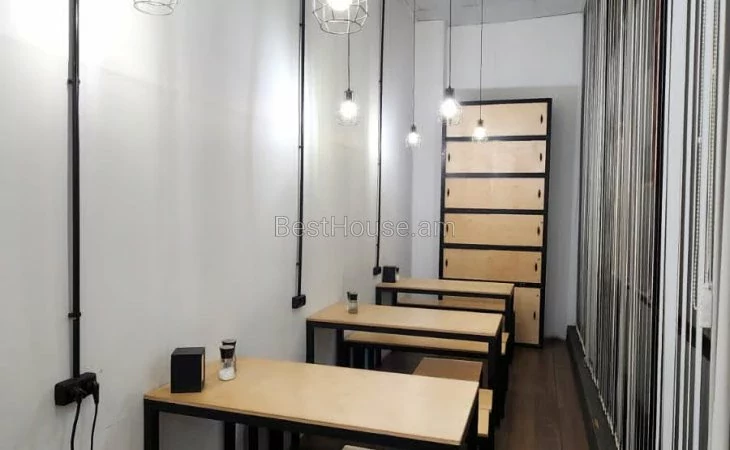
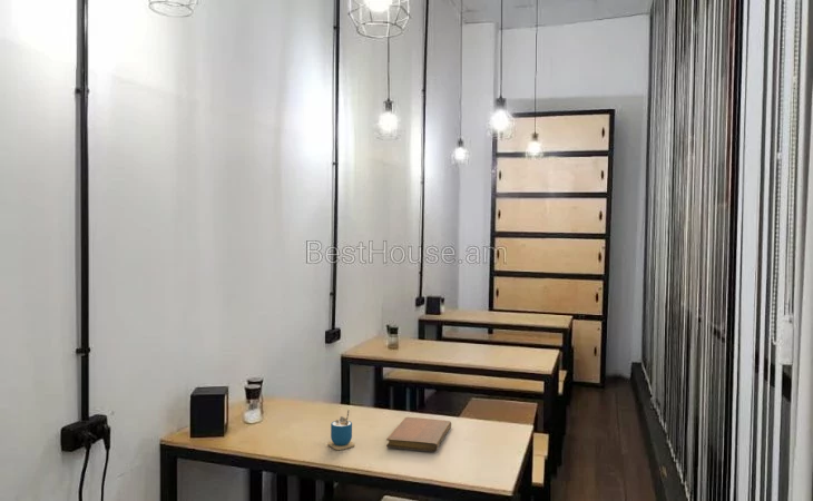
+ cup (341, 426)
+ notebook (420, 432)
